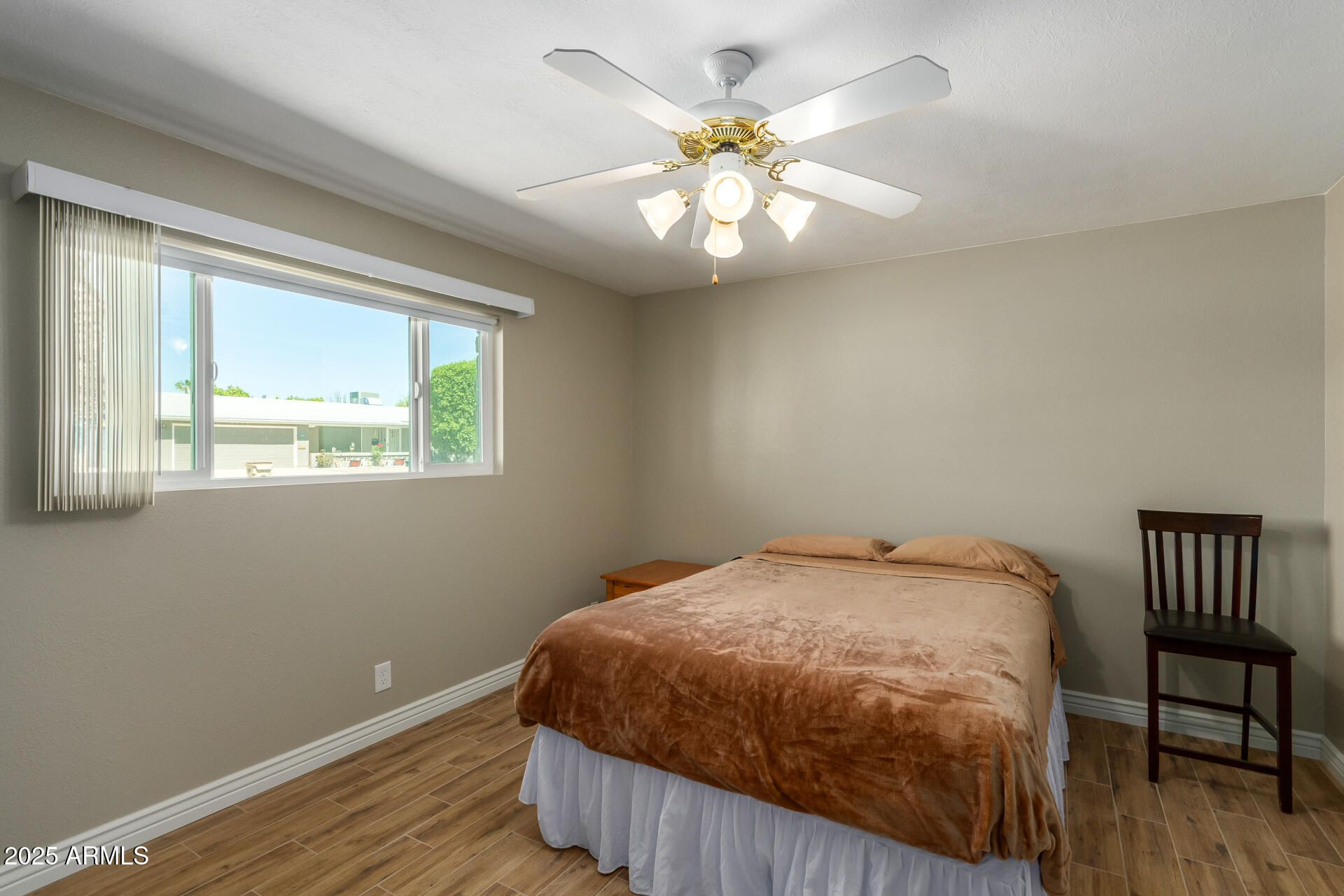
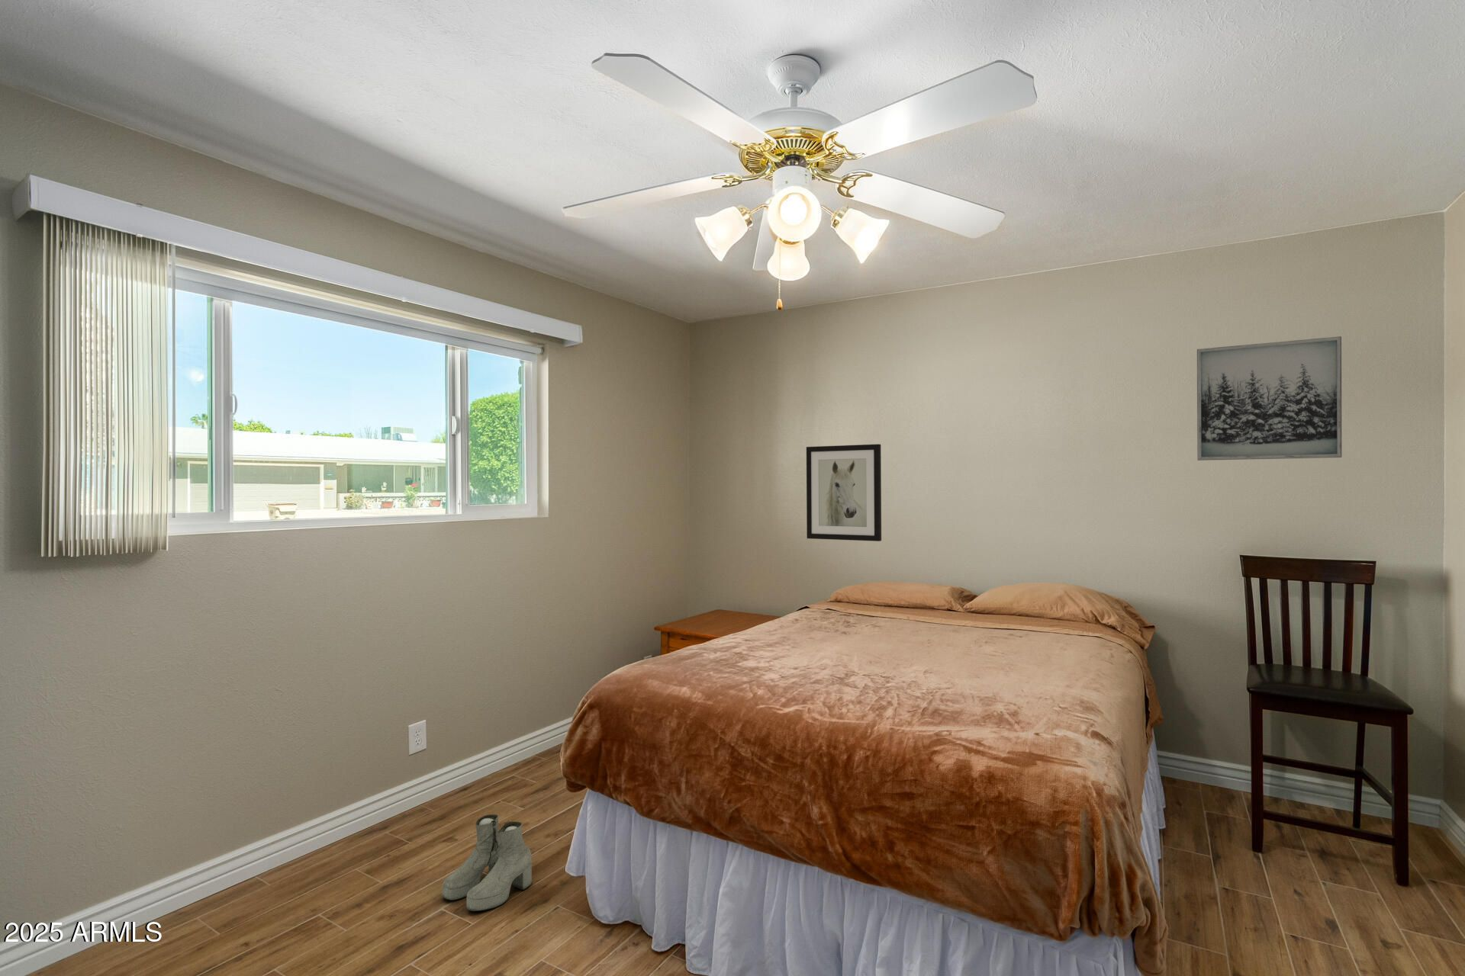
+ boots (488, 858)
+ wall art (1266, 401)
+ wall art (843, 492)
